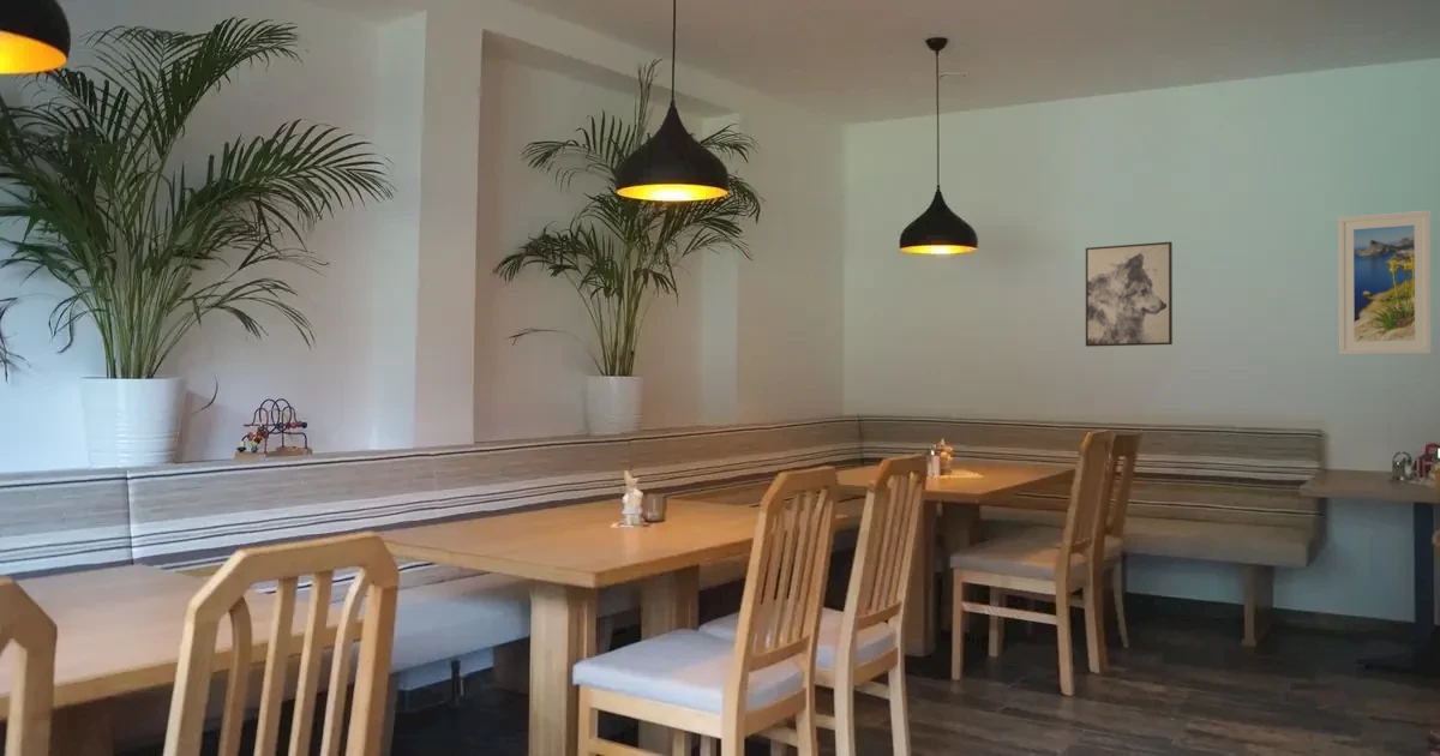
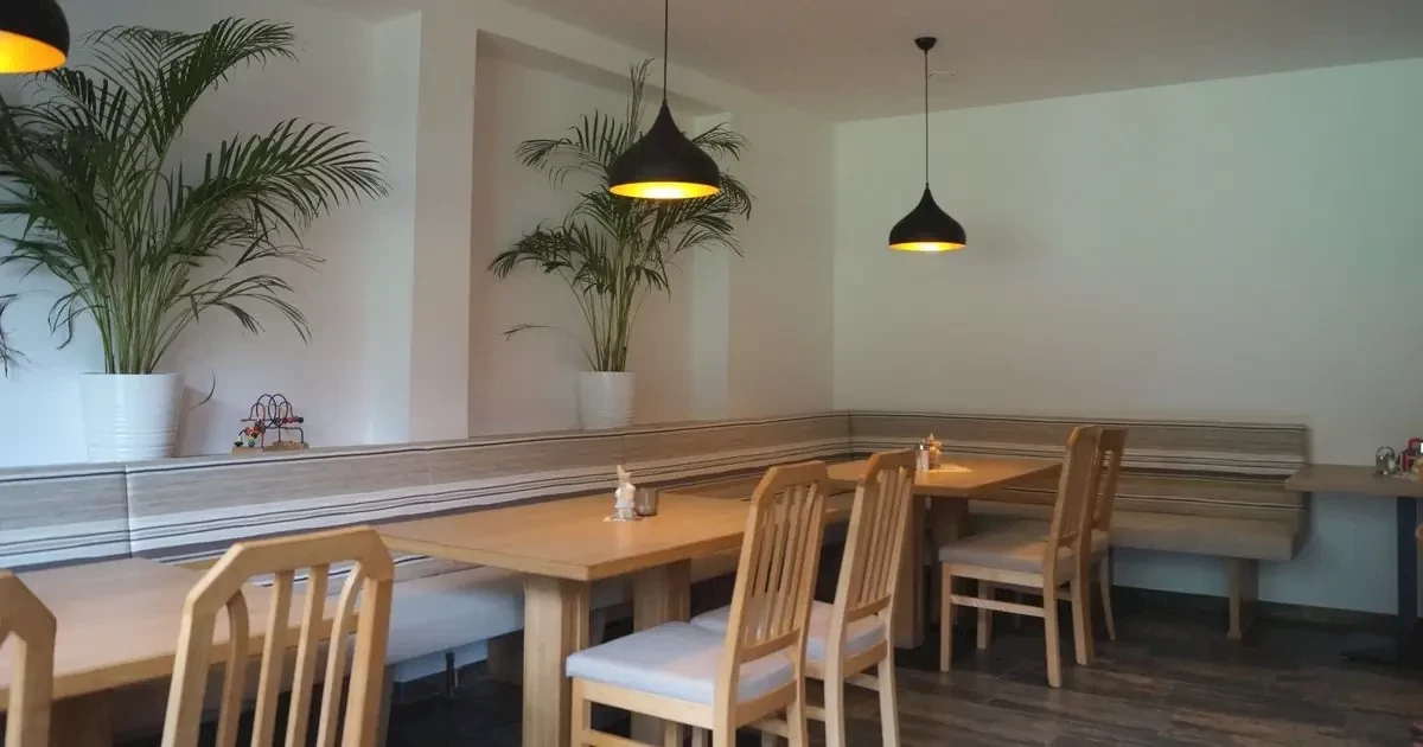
- wall art (1128, 295)
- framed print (1384, 283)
